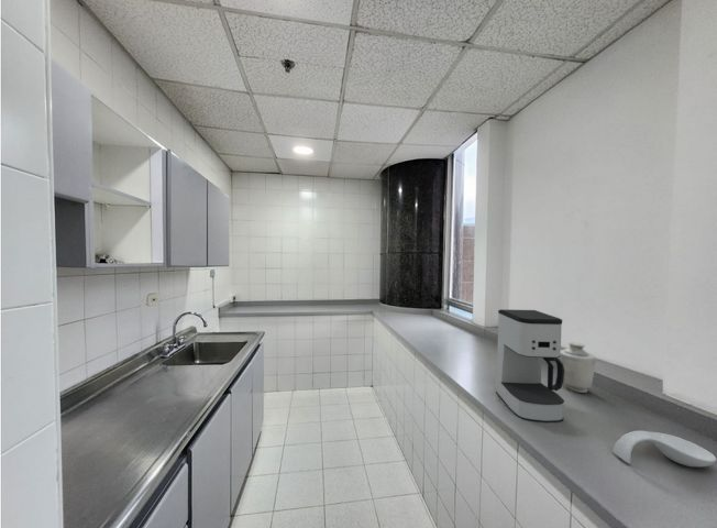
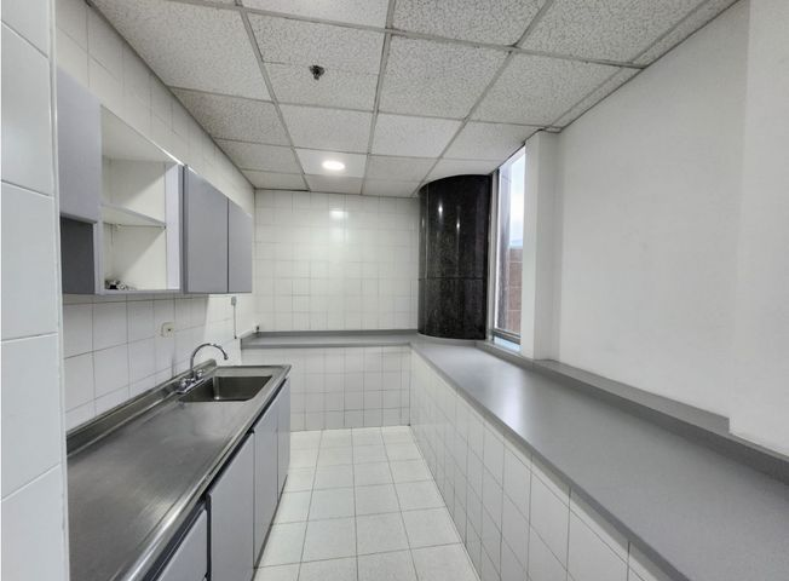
- vase (576, 365)
- spoon rest (662, 447)
- coffee maker (533, 361)
